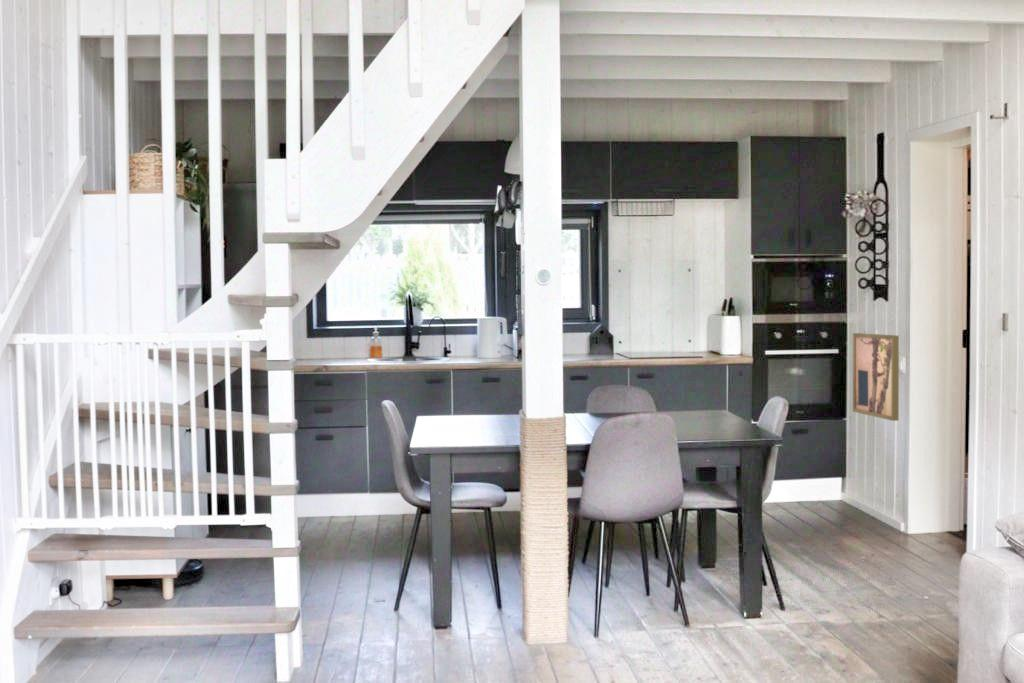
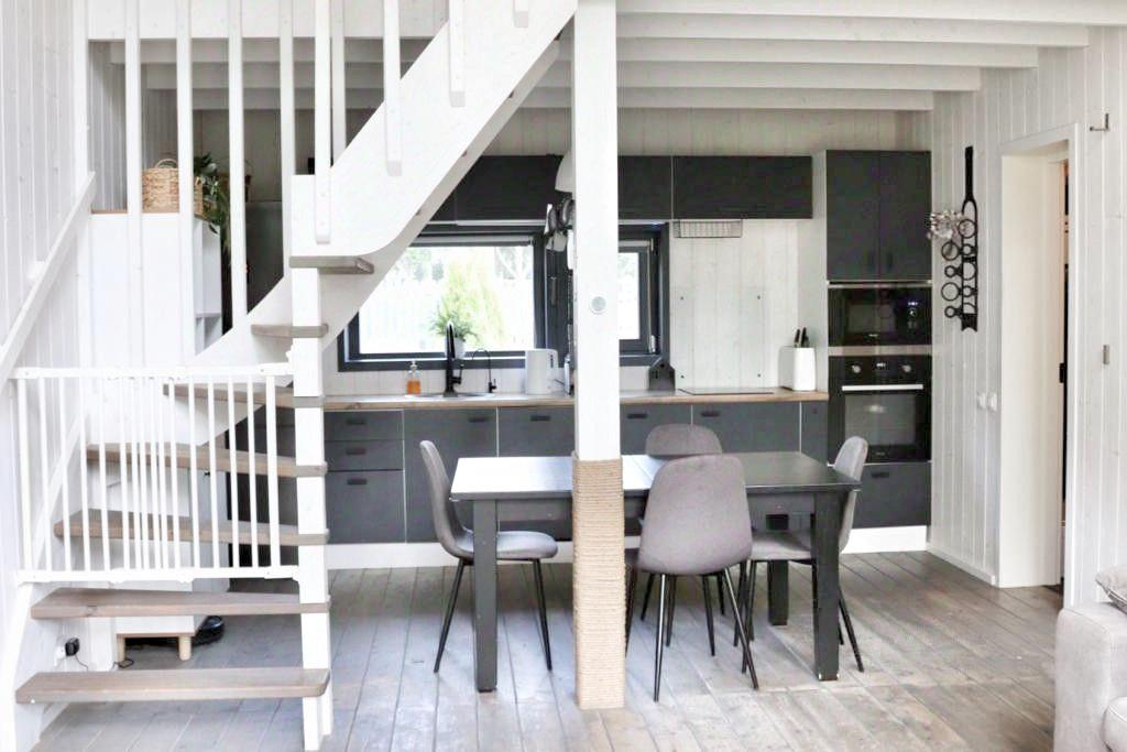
- wall art (874, 375)
